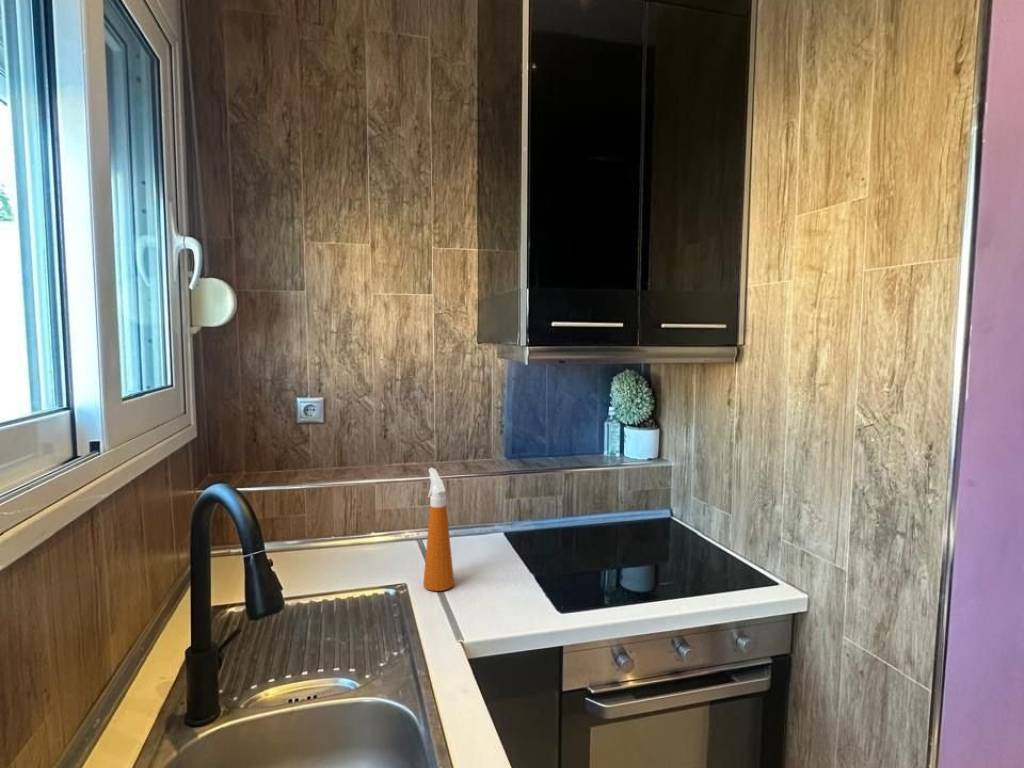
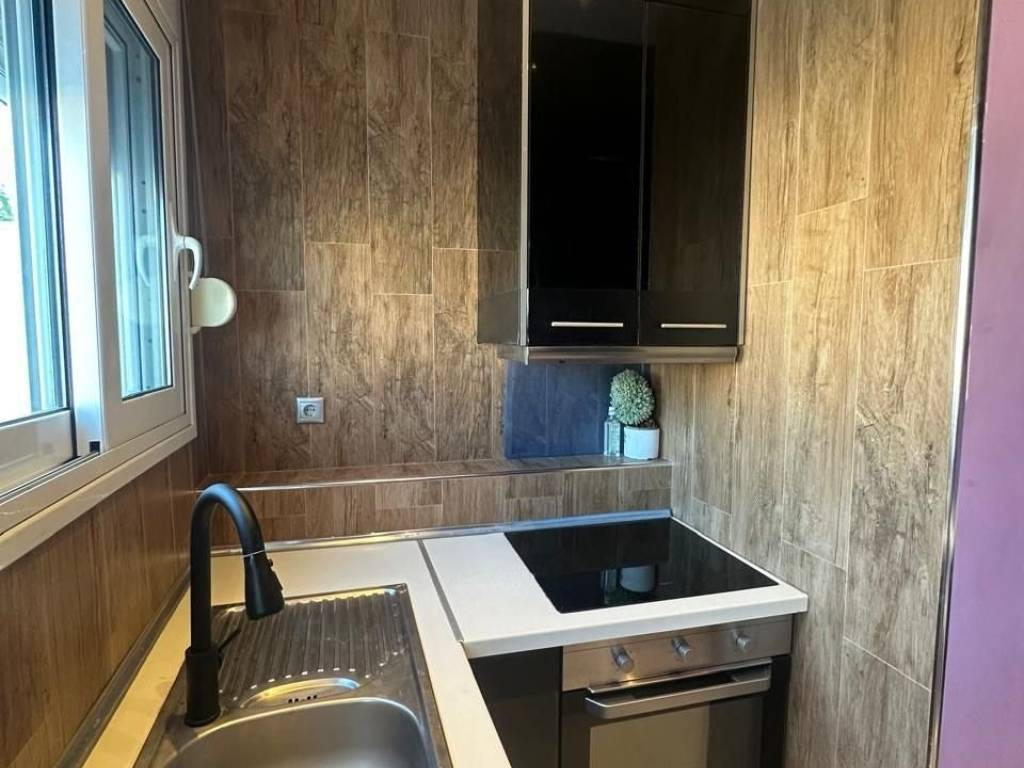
- spray bottle (436, 526)
